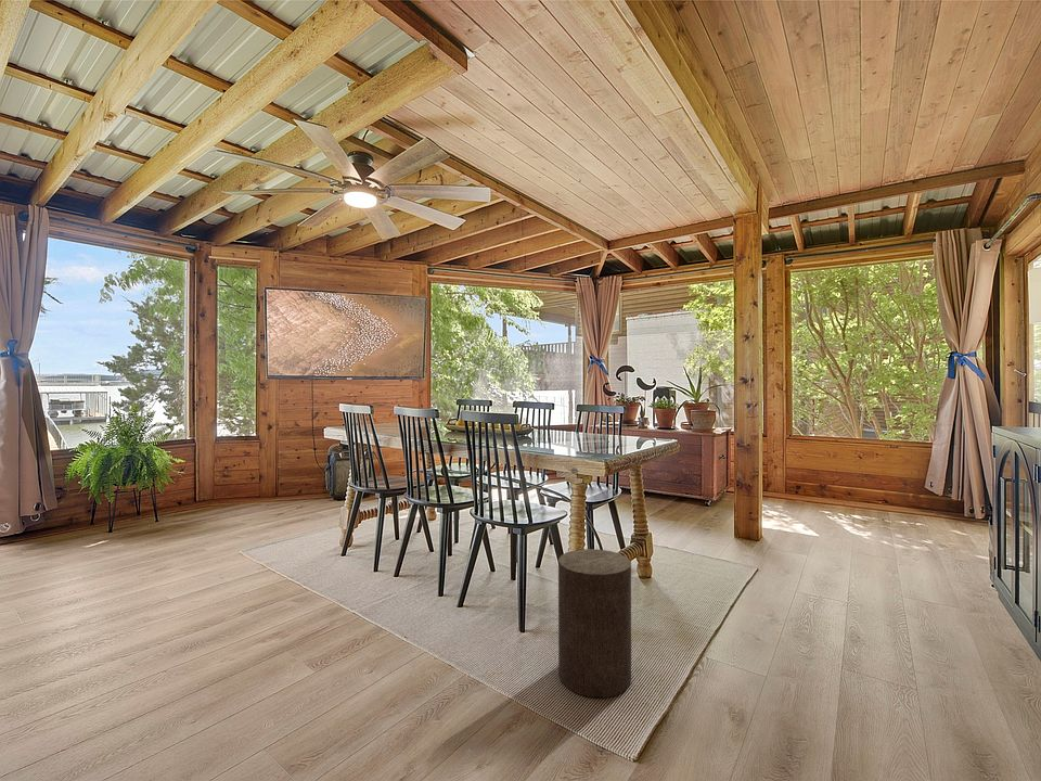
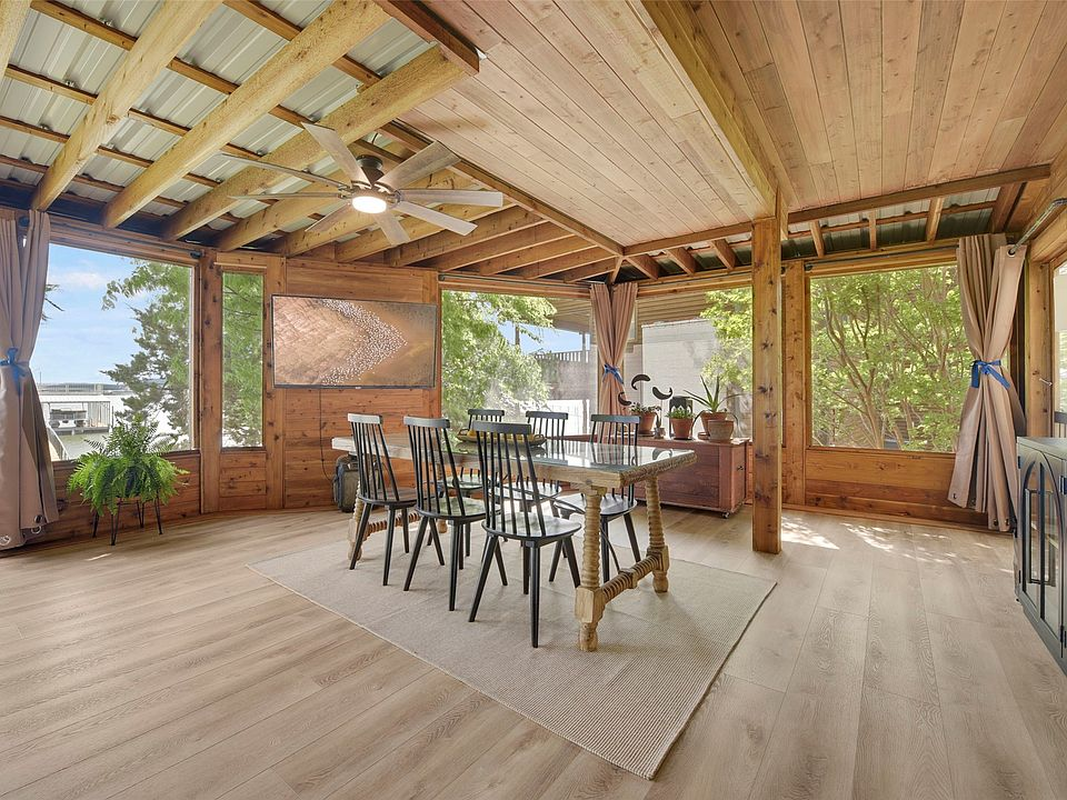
- stool (594, 617)
